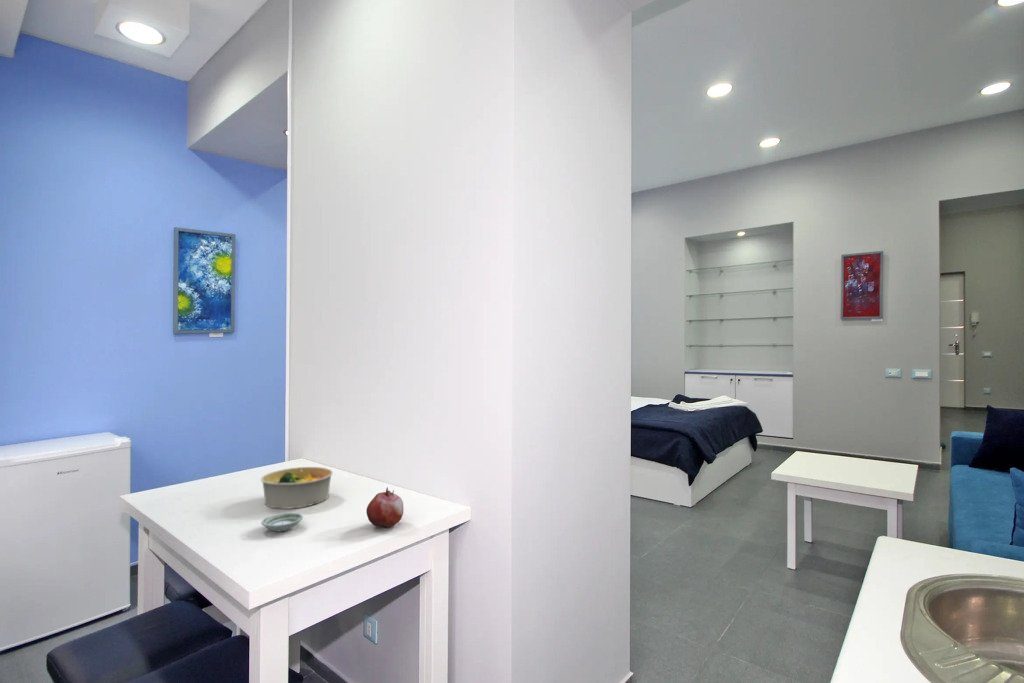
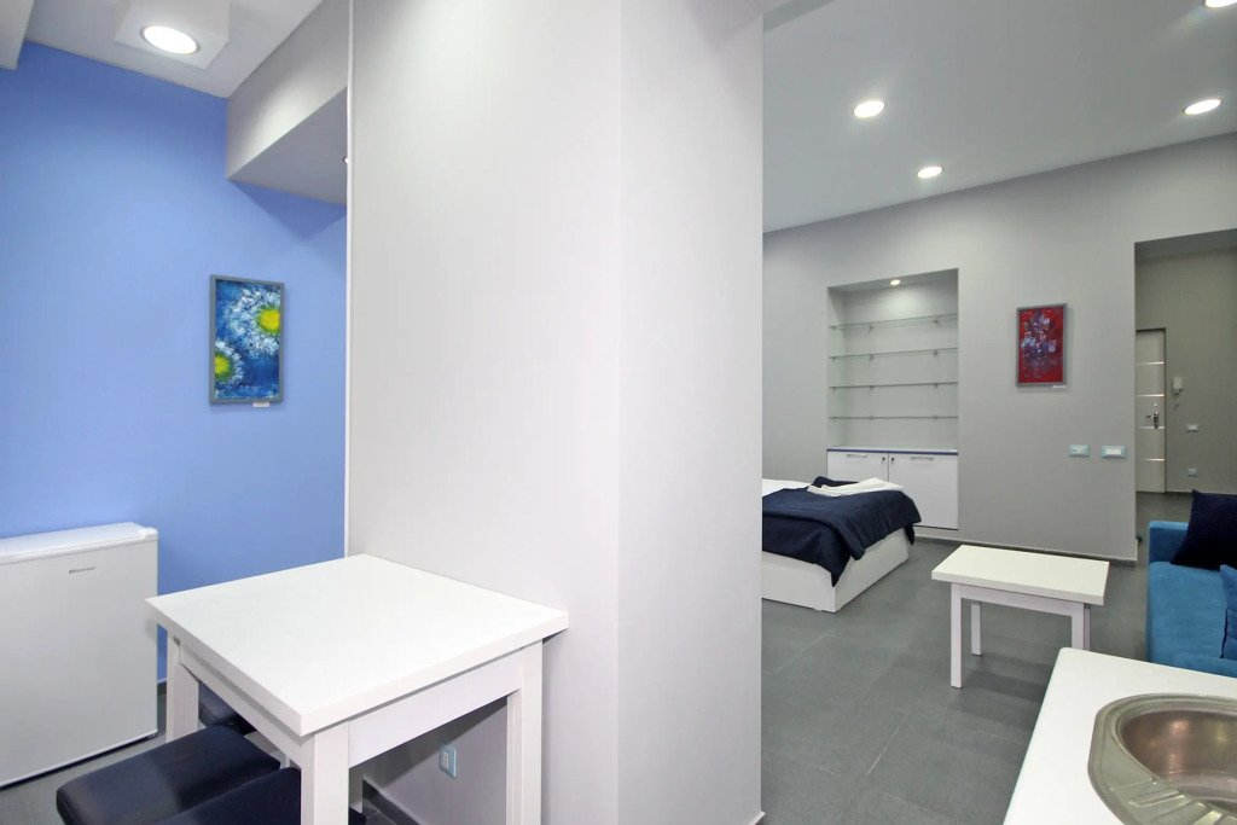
- bowl (297, 485)
- saucer (282, 523)
- fruit (385, 505)
